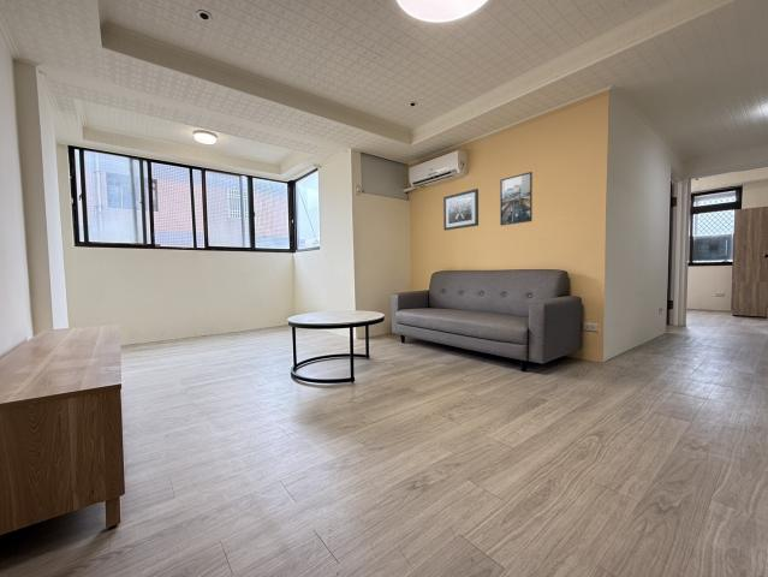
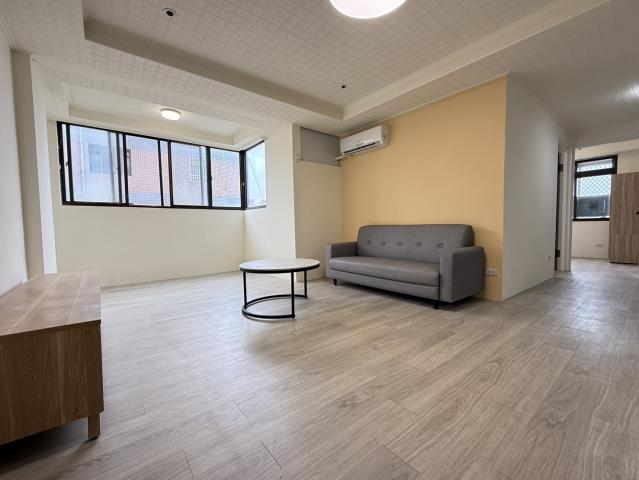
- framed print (516, 200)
- wall art (459, 210)
